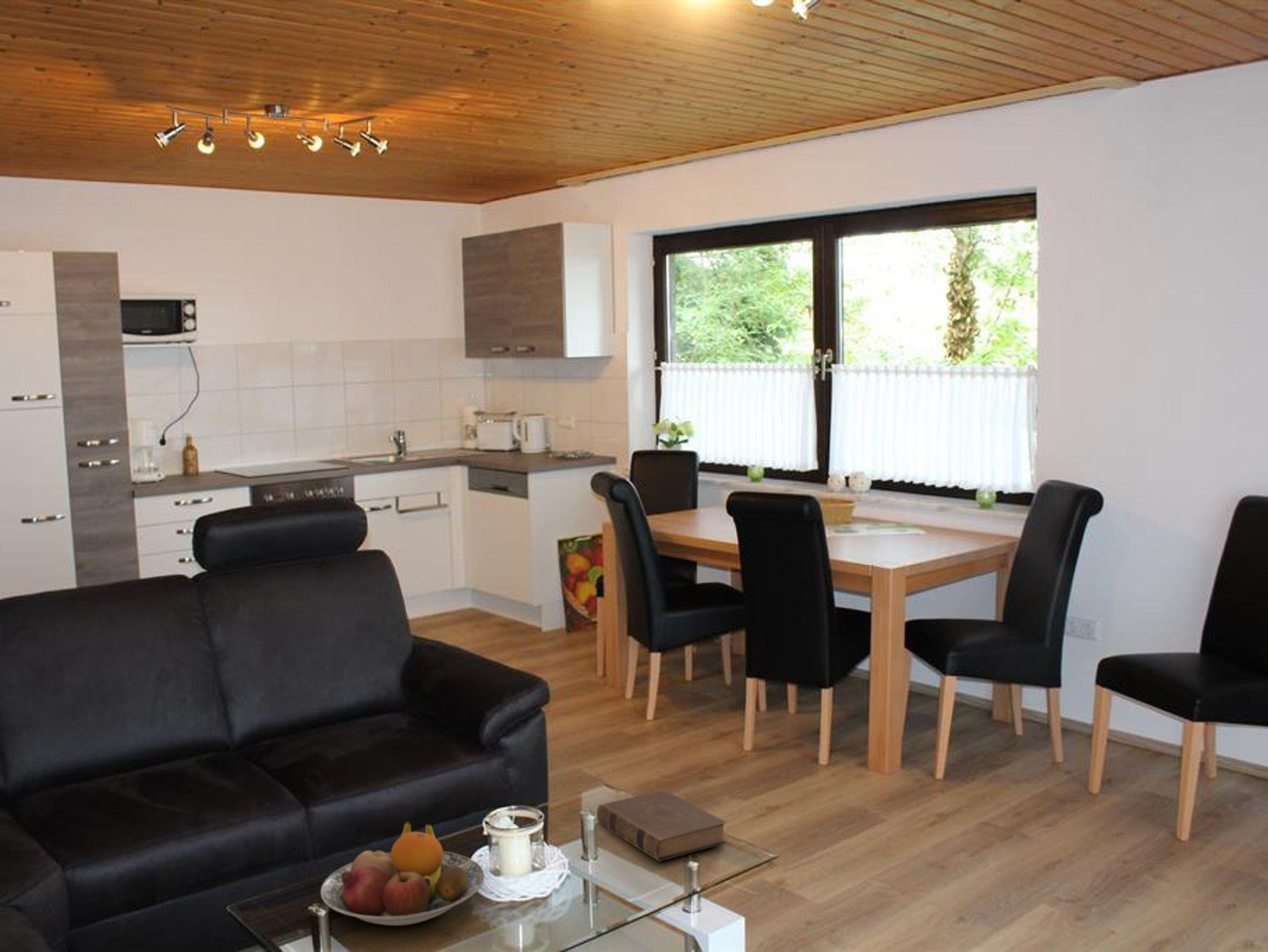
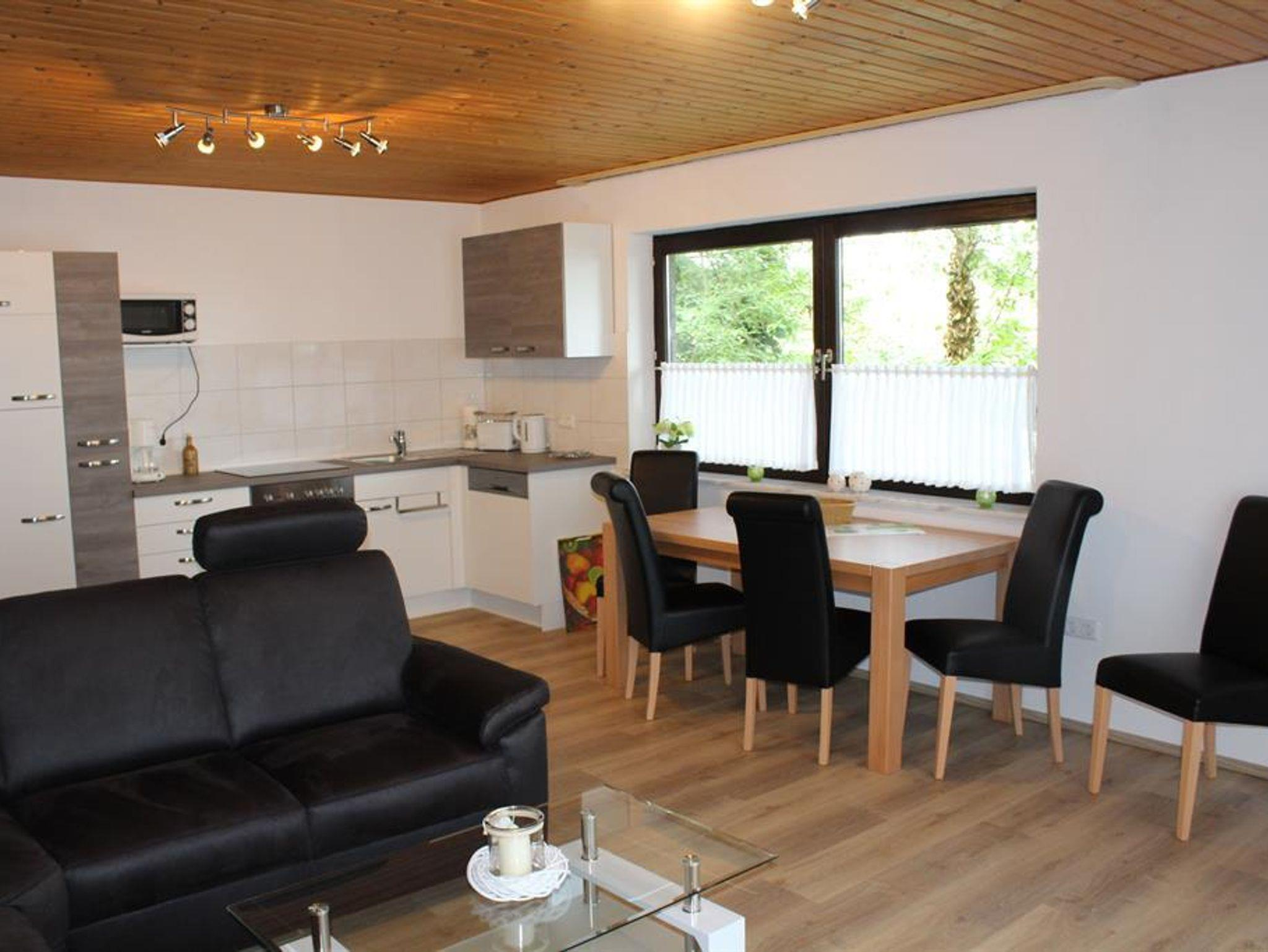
- book (661, 824)
- fruit bowl (403, 875)
